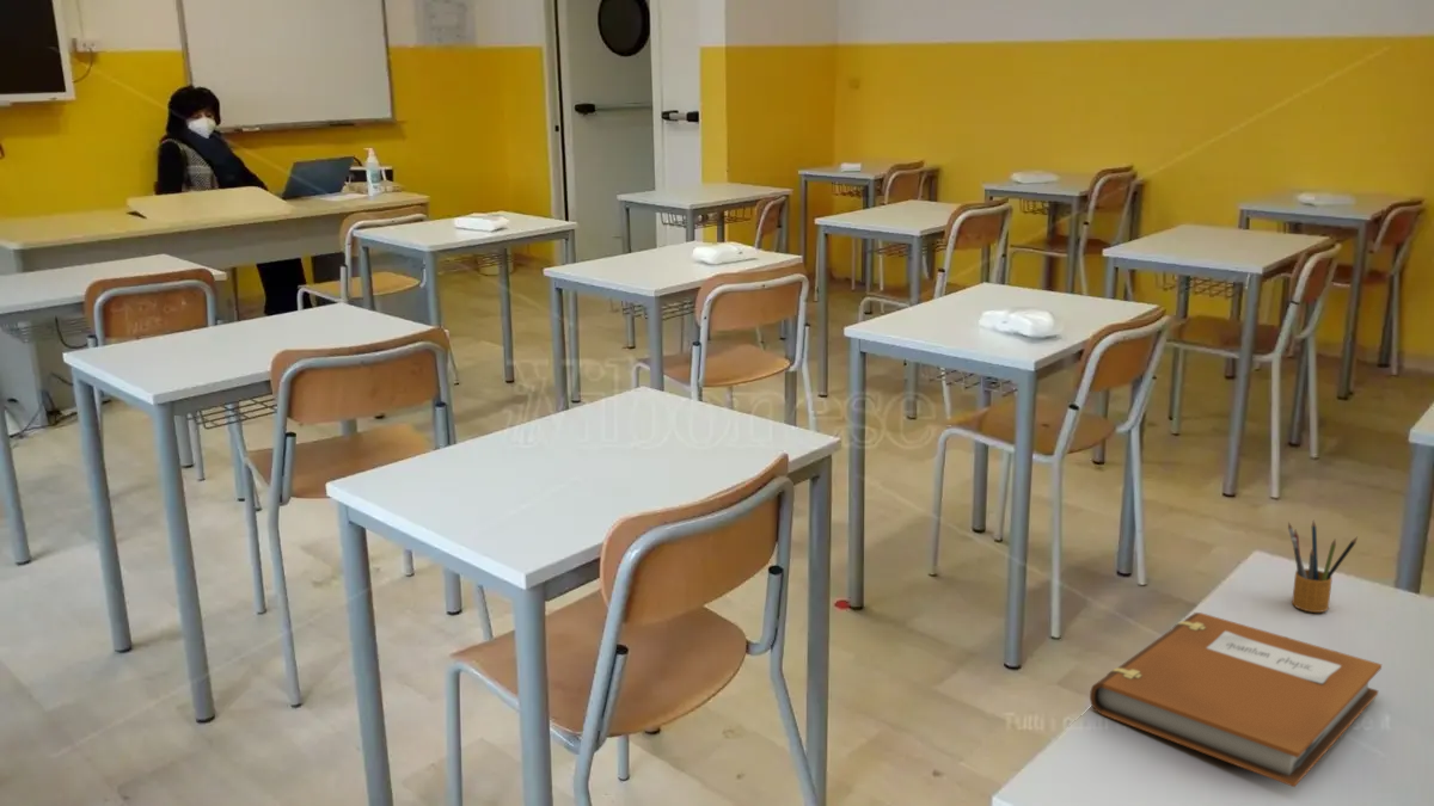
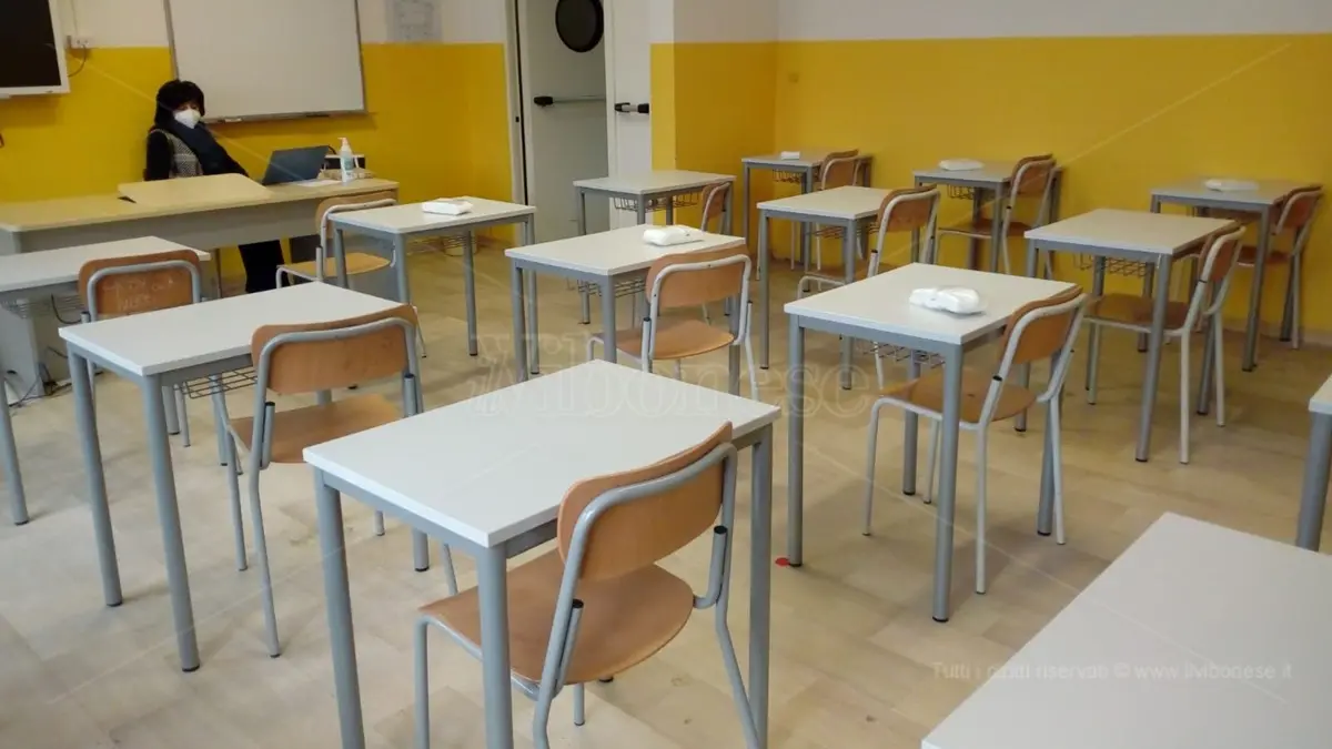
- notebook (1237, 684)
- pencil box (1317, 567)
